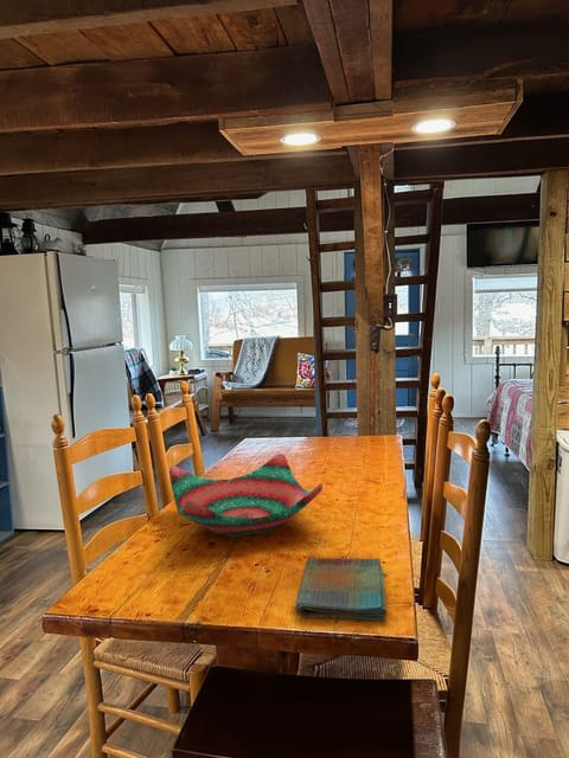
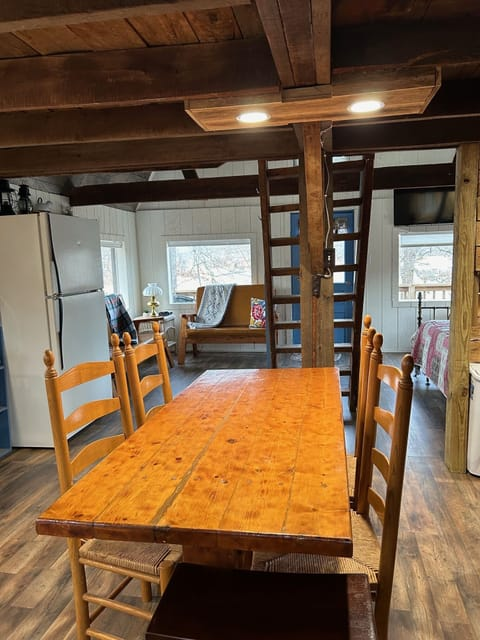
- dish towel (341, 584)
- decorative bowl (242, 497)
